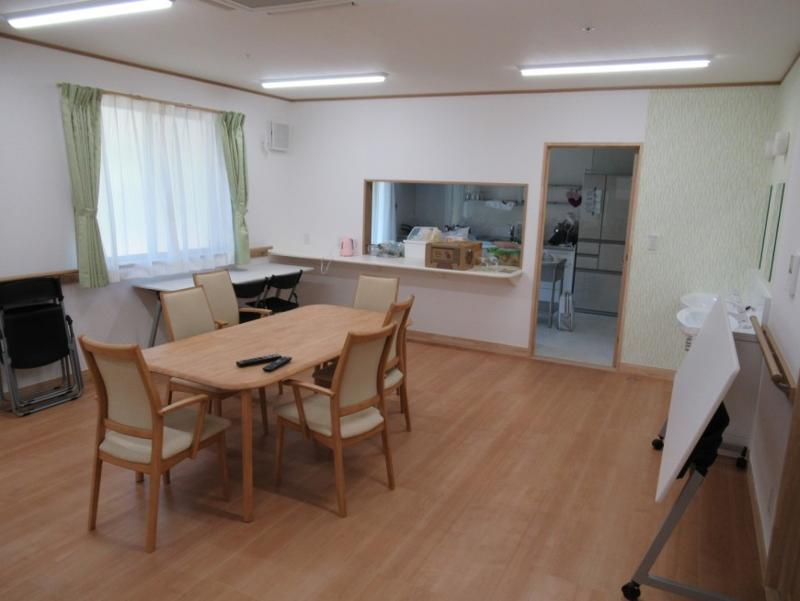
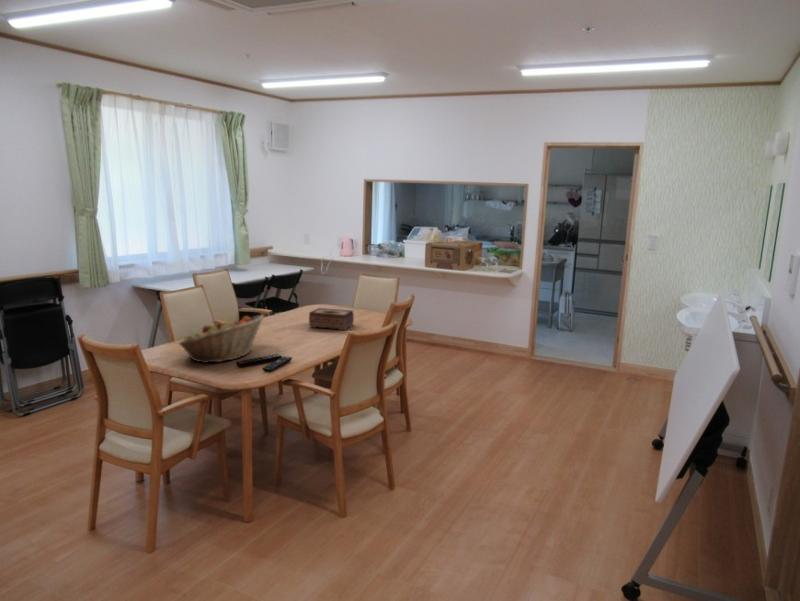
+ tissue box (331, 318)
+ fruit basket (223, 336)
